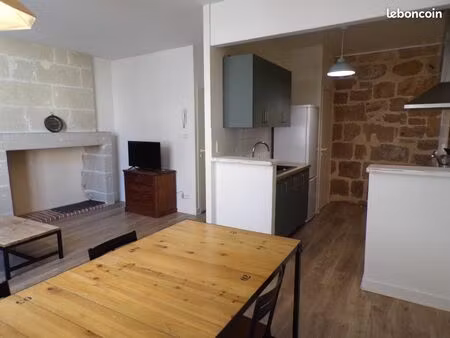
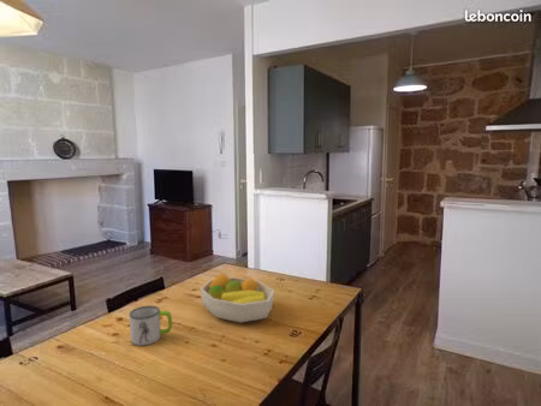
+ mug (150, 324)
+ fruit bowl (237, 295)
